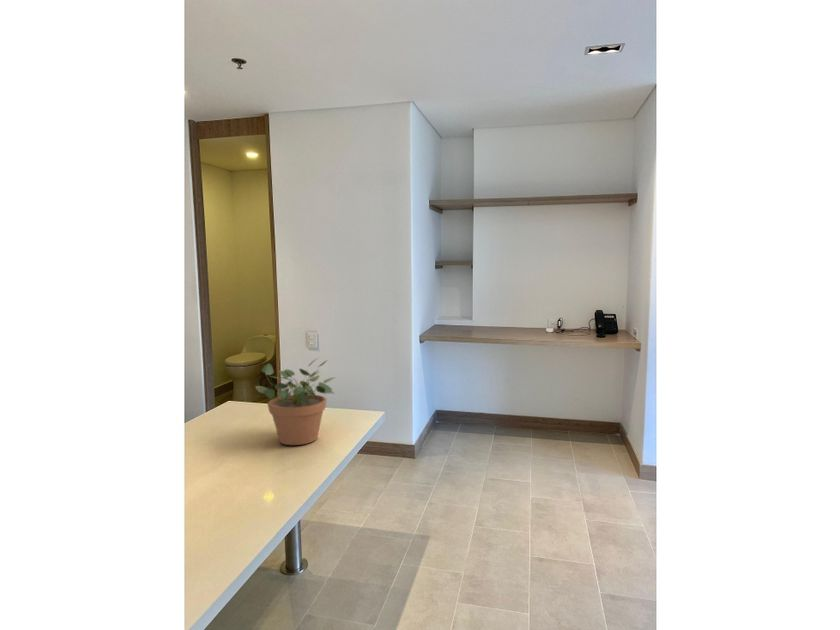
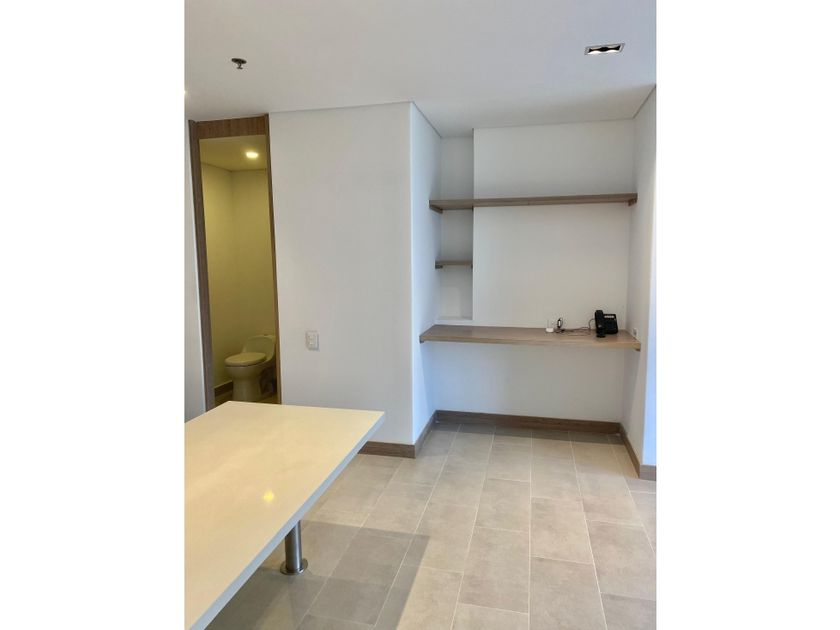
- potted plant (300, 399)
